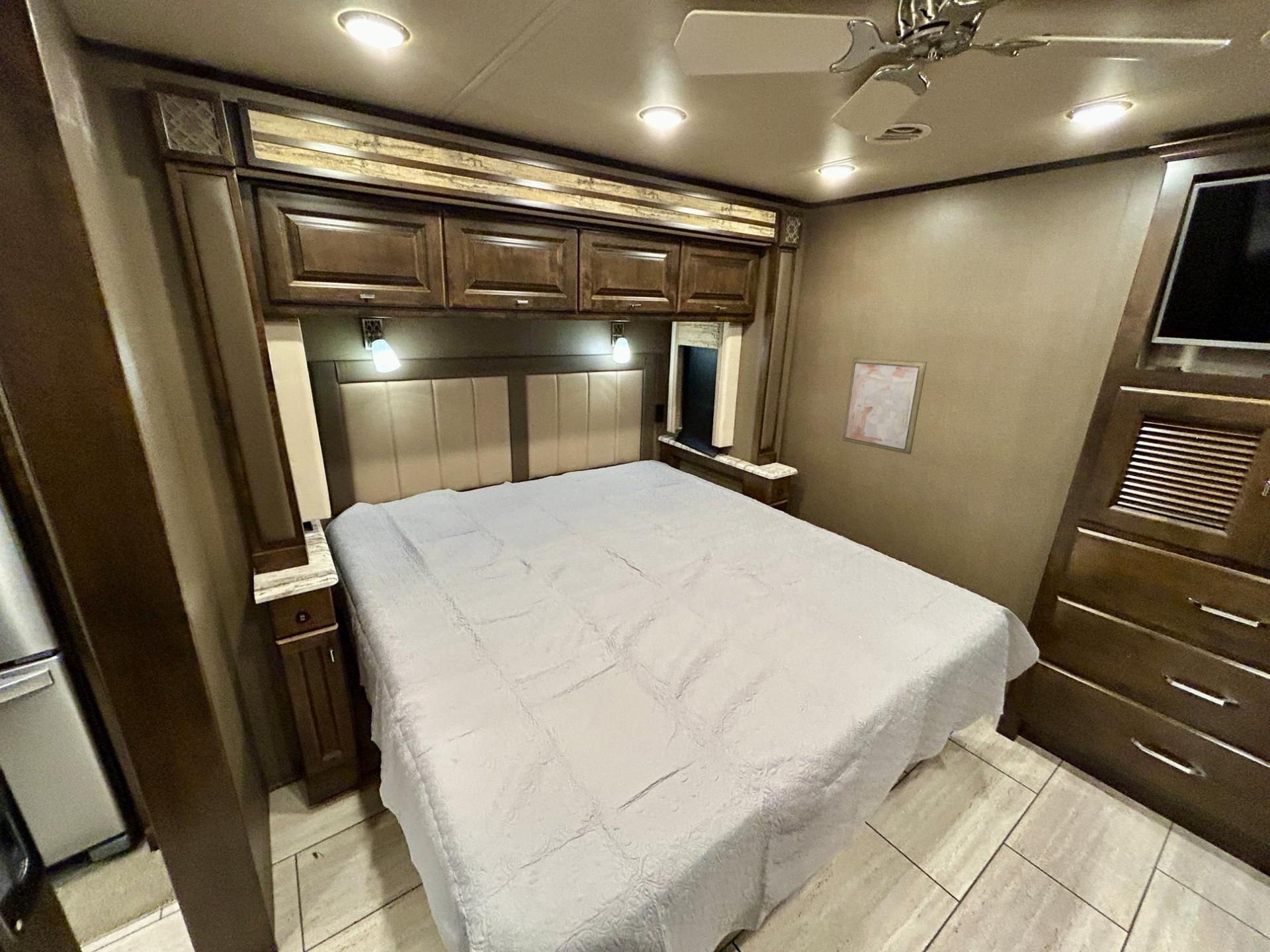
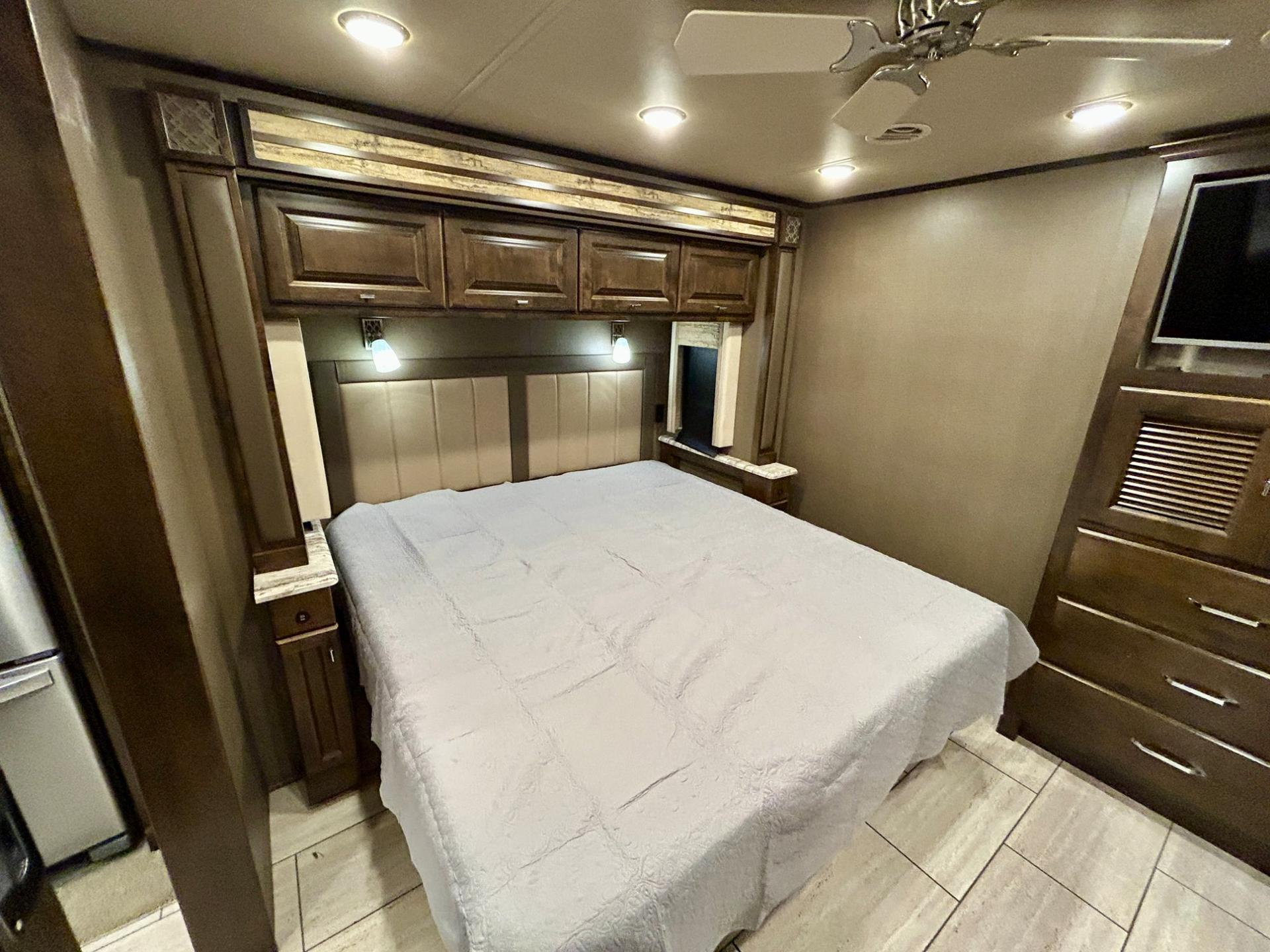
- wall art (880, 405)
